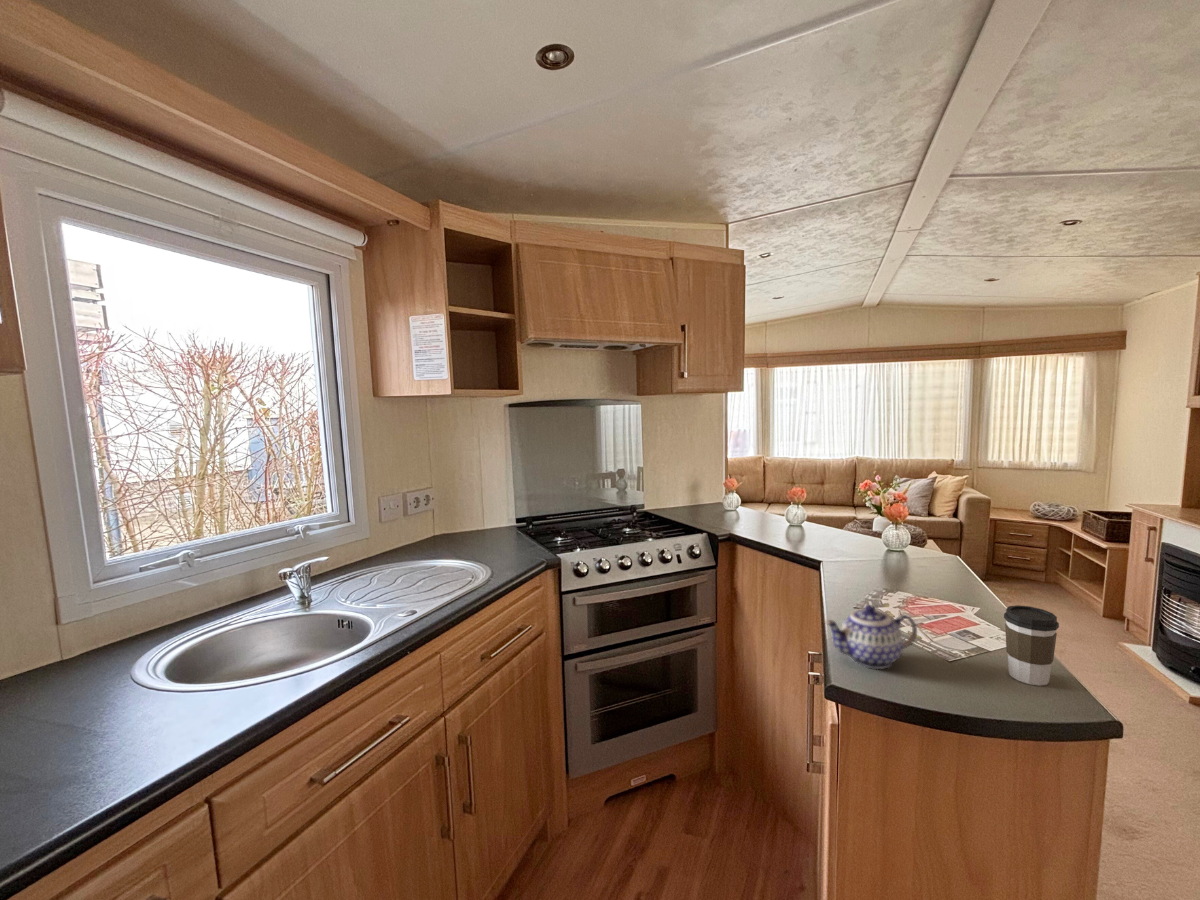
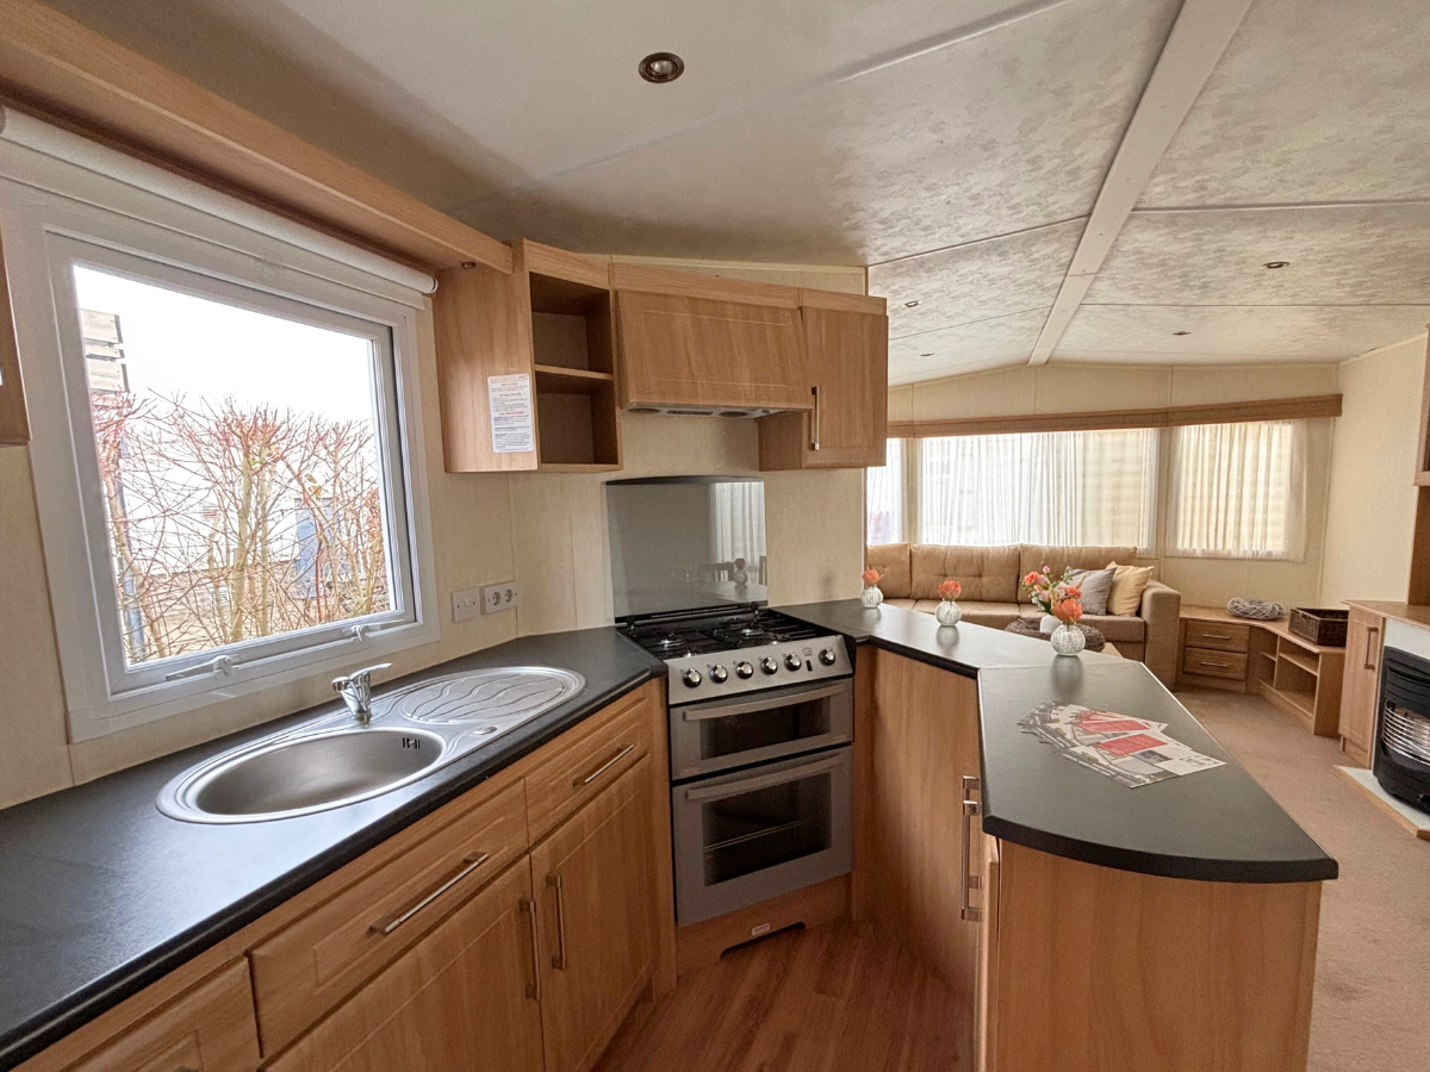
- coffee cup (1029, 645)
- teapot (870, 633)
